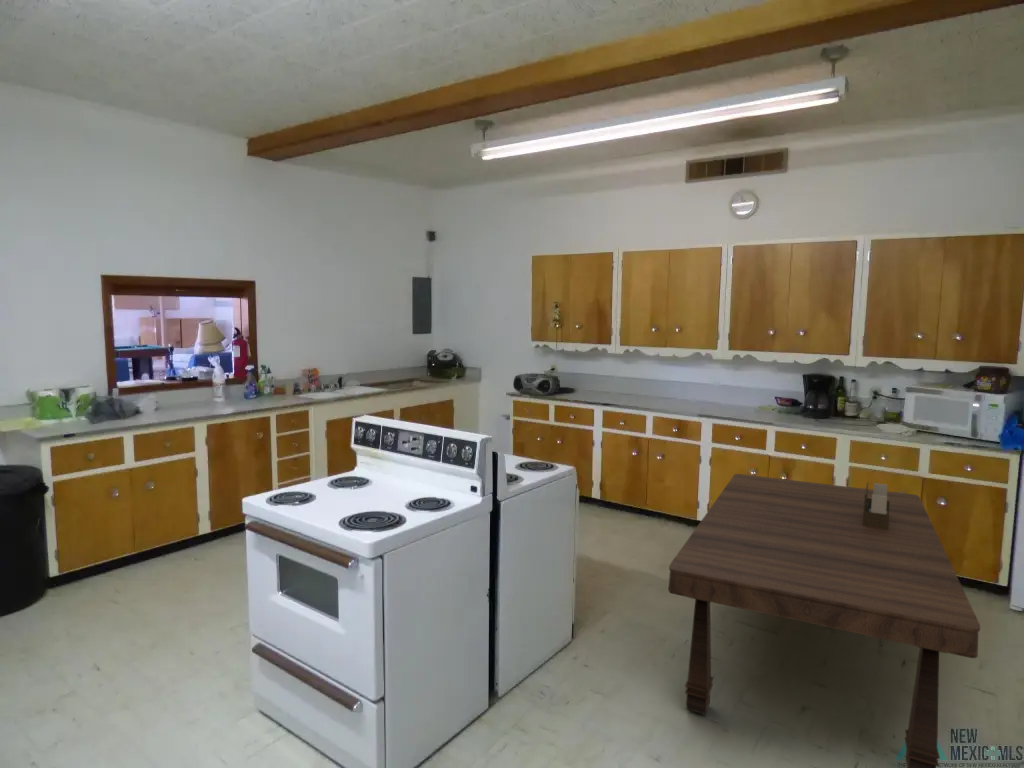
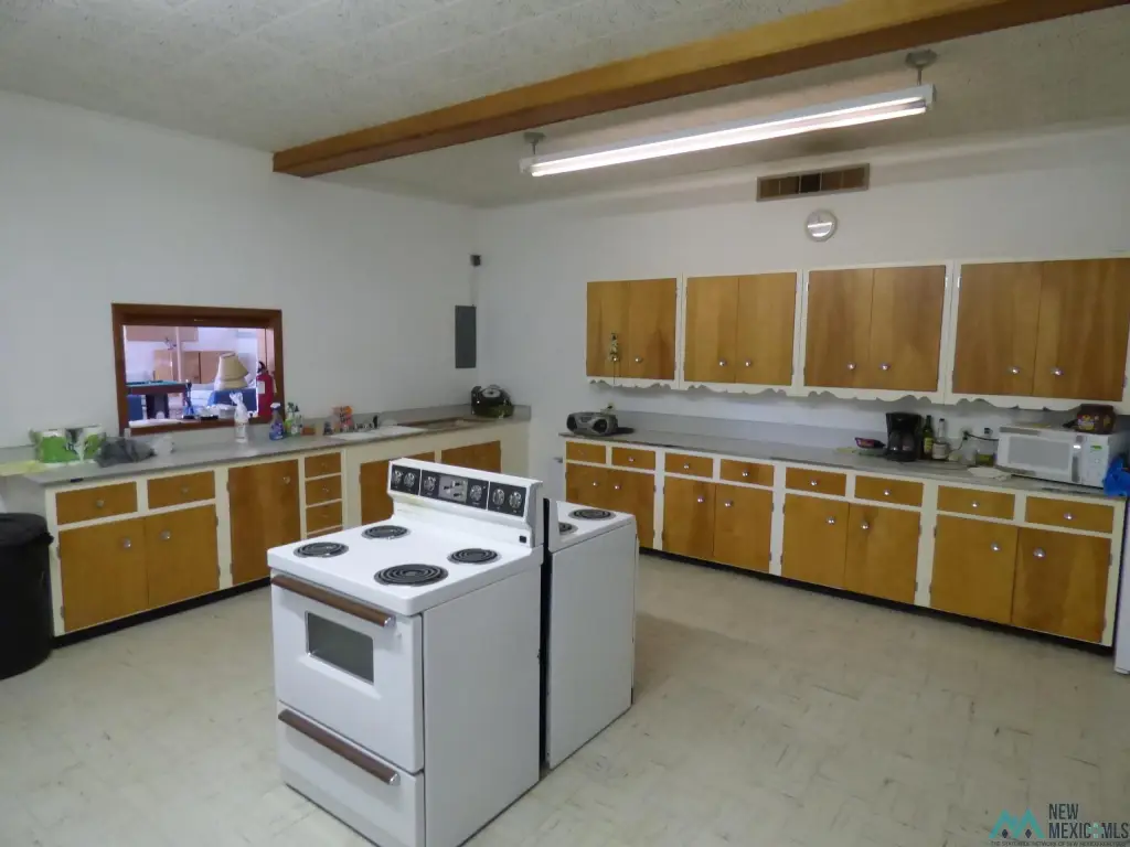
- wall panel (877, 504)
- dining table (812, 588)
